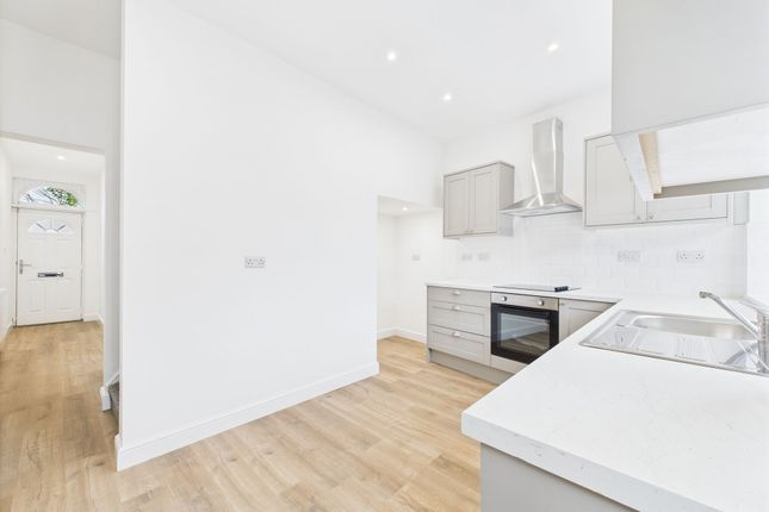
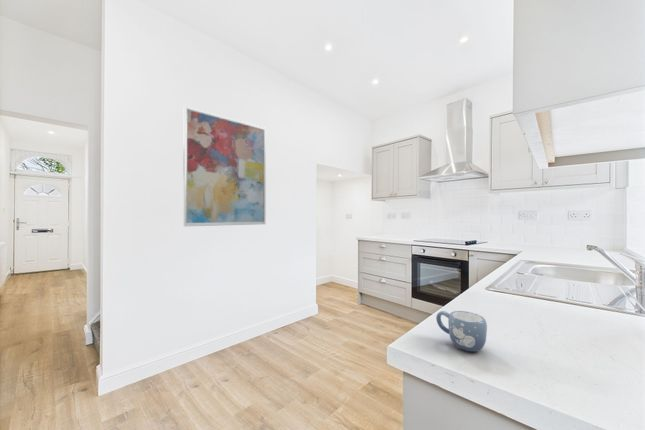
+ mug (459, 329)
+ wall art (229, 171)
